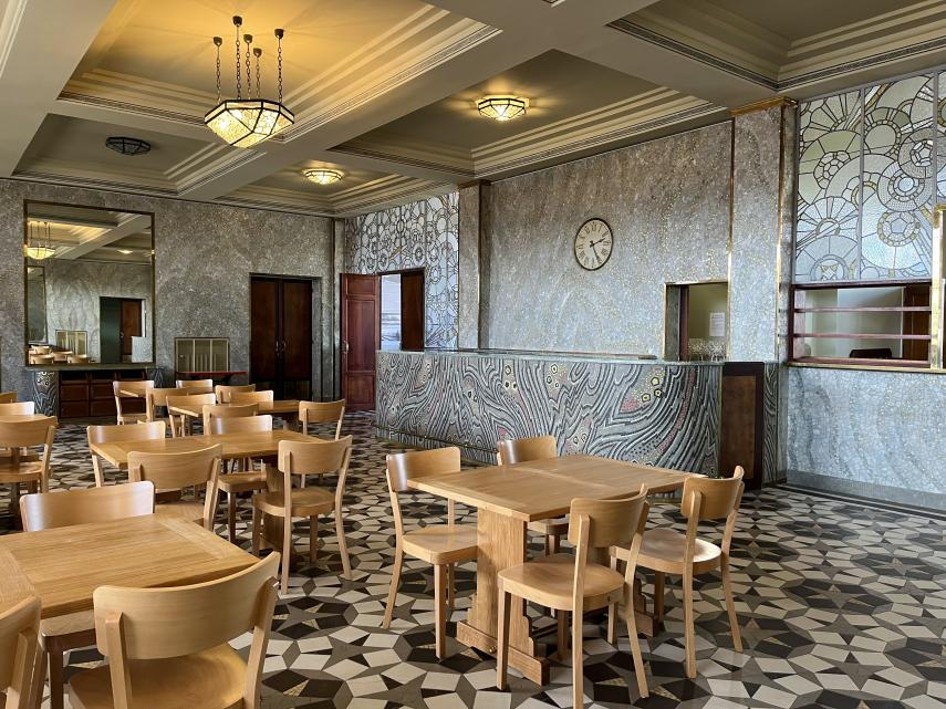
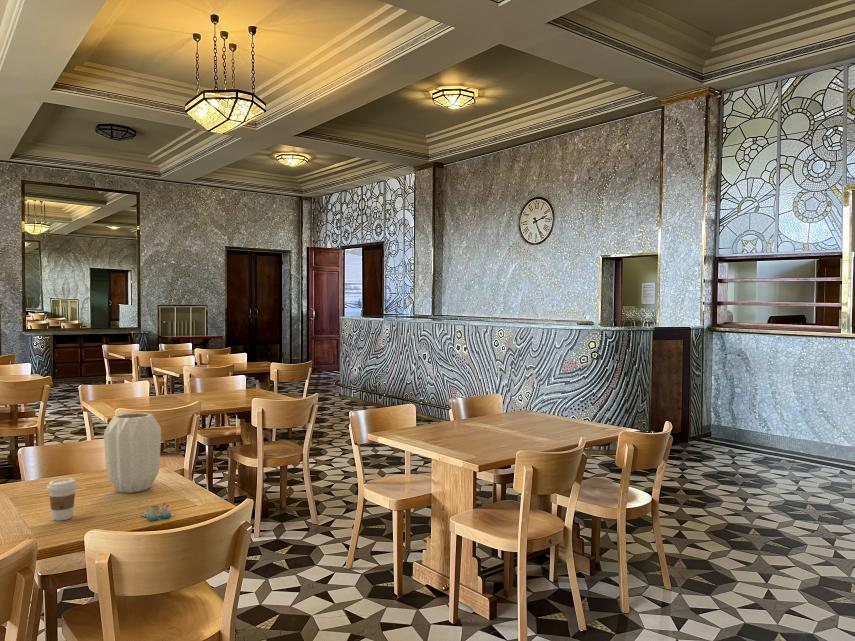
+ vase (133, 452)
+ coffee cup (62, 499)
+ salt and pepper shaker set (156, 509)
